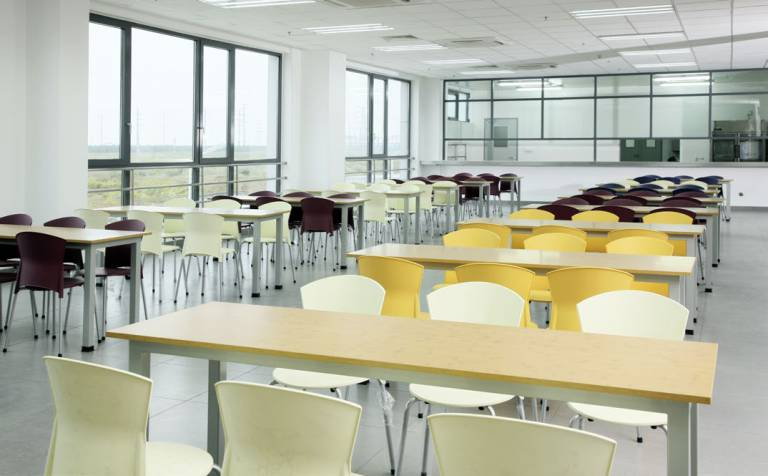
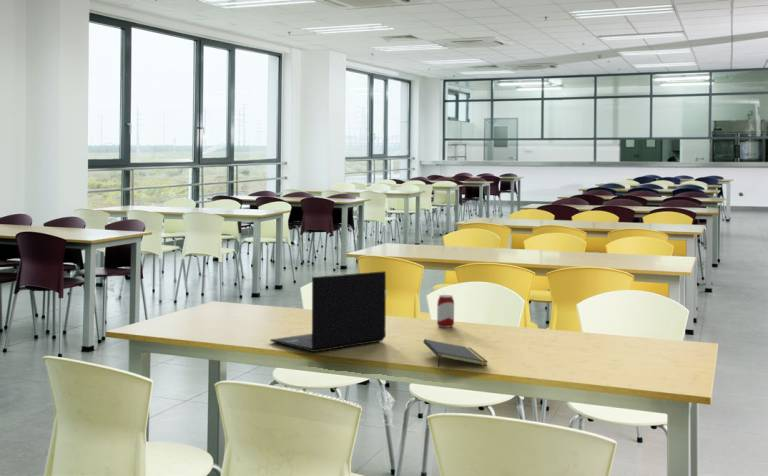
+ notepad (454, 352)
+ laptop (328, 306)
+ beverage can (445, 311)
